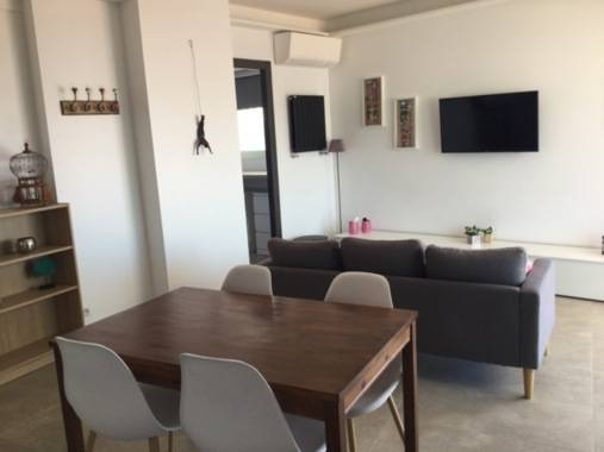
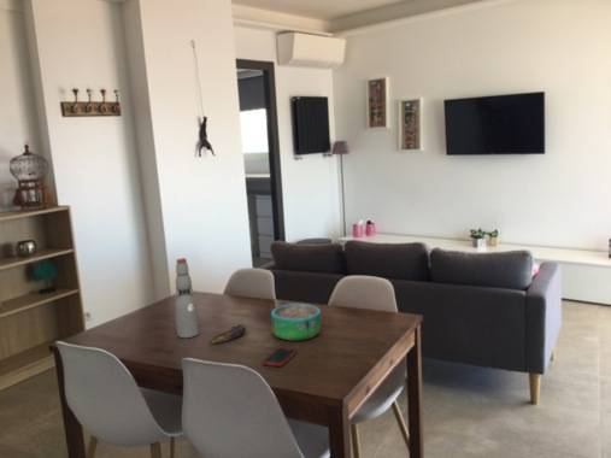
+ banana (230, 331)
+ bottle (184, 296)
+ cell phone (280, 357)
+ decorative bowl (295, 322)
